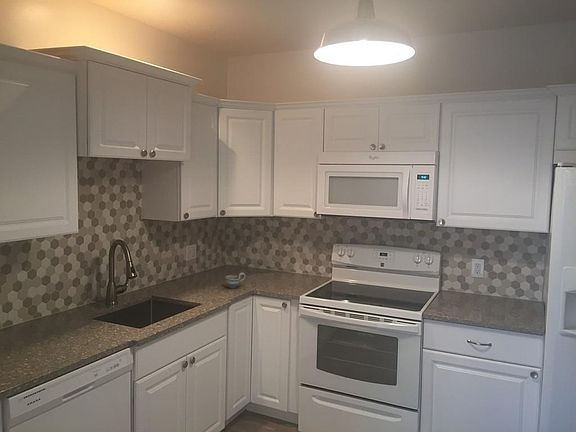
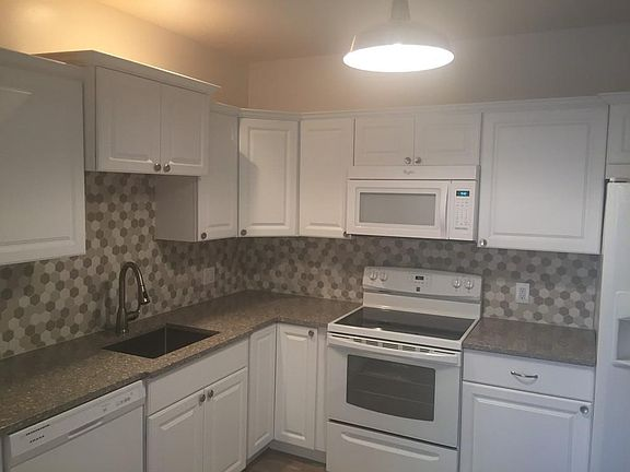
- cup (234, 280)
